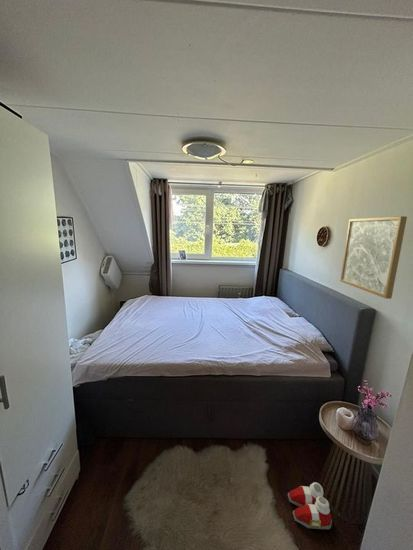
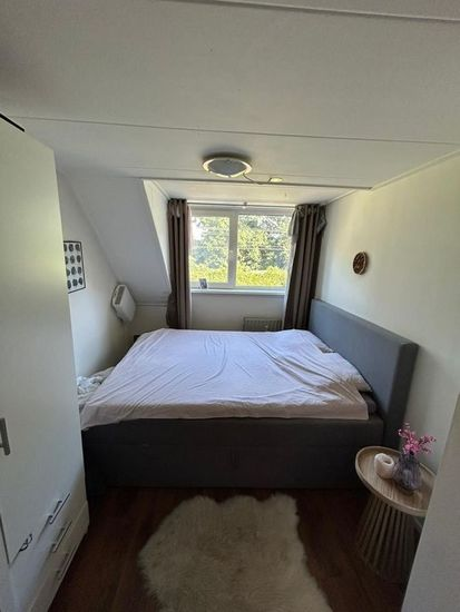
- slippers (309, 501)
- wall art (367, 254)
